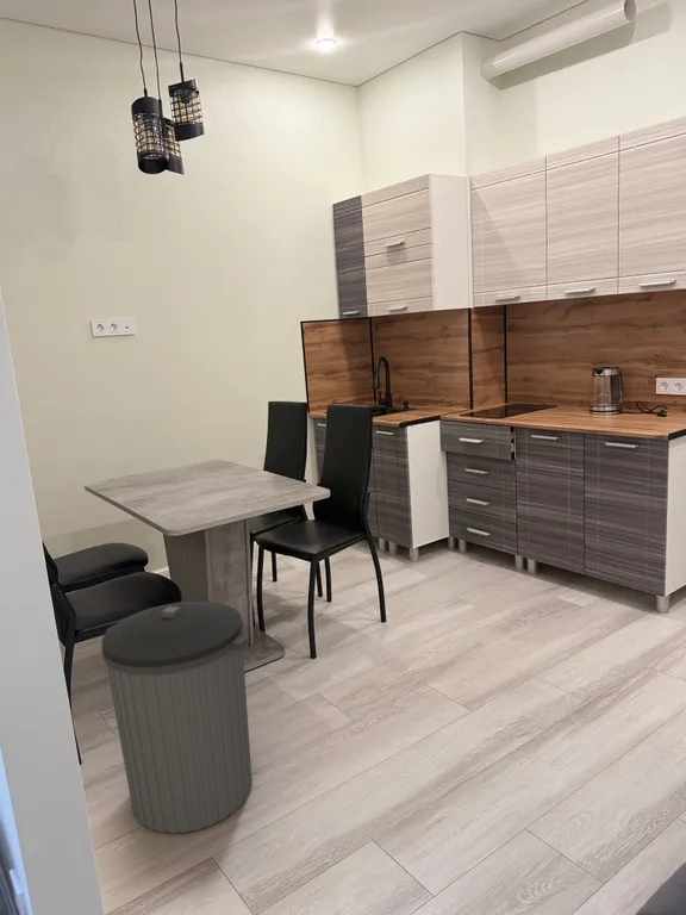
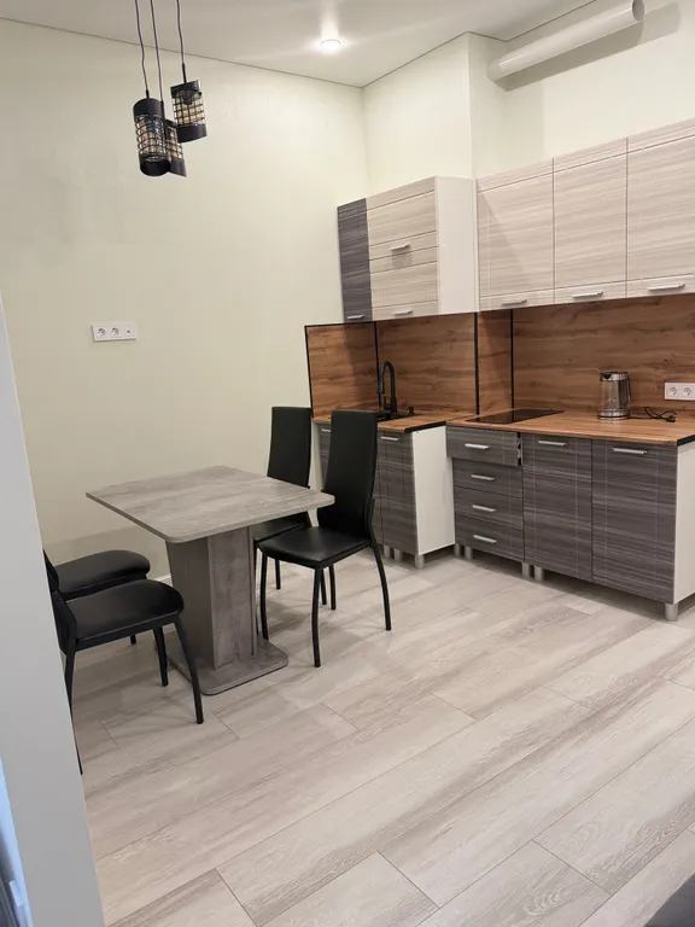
- trash can (182, 702)
